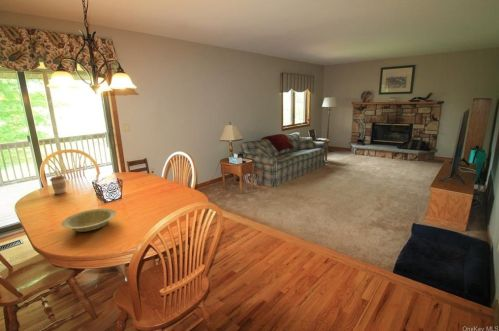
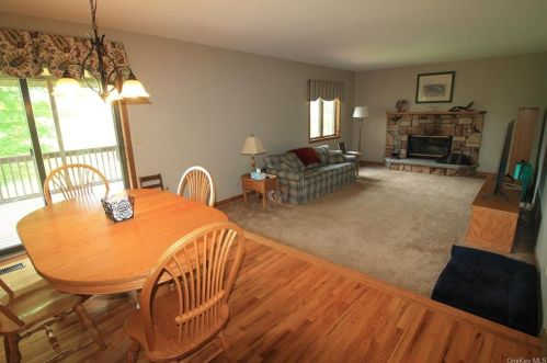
- bowl (90, 221)
- coffee cup (58, 184)
